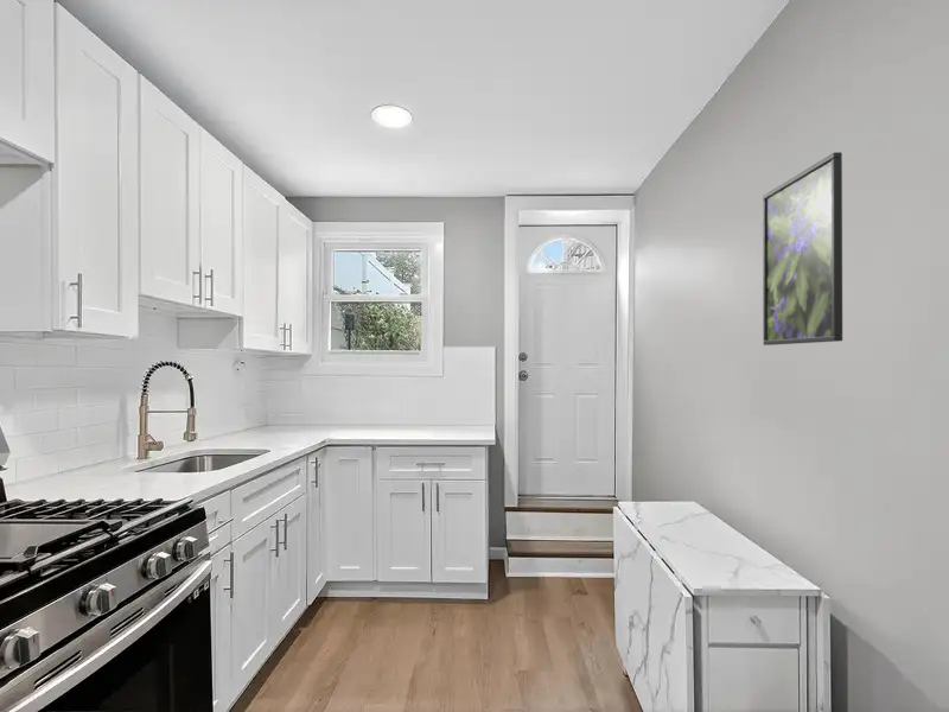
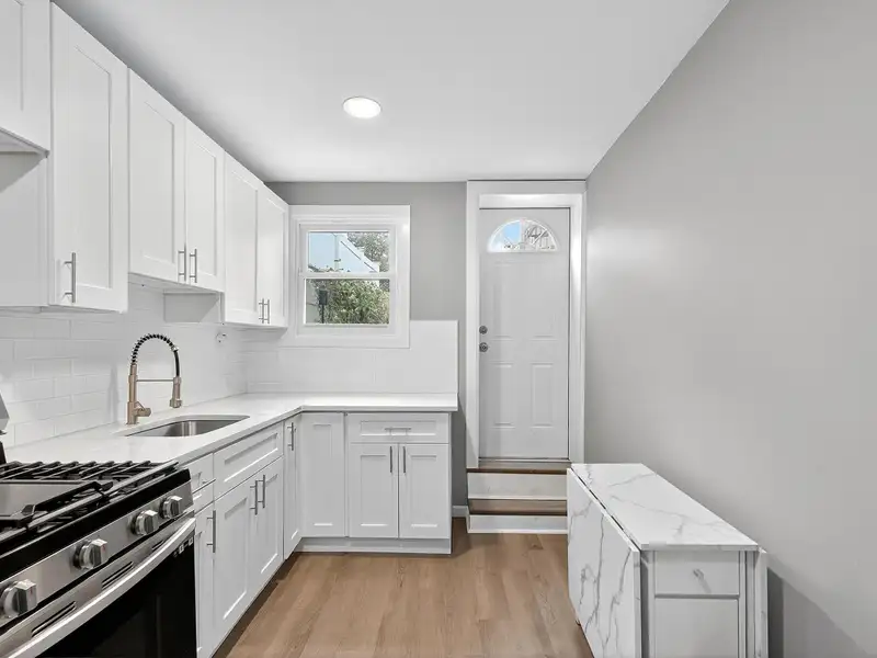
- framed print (797, 259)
